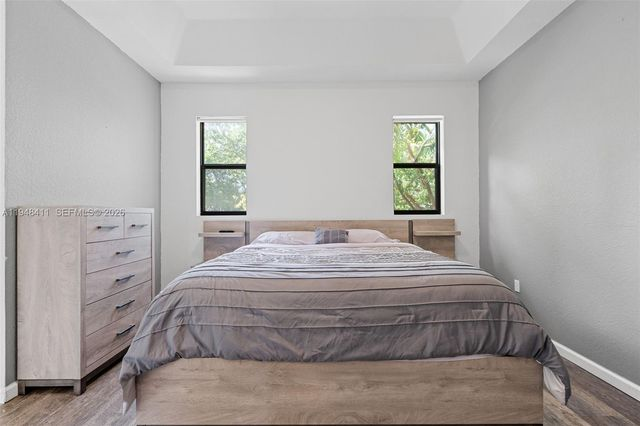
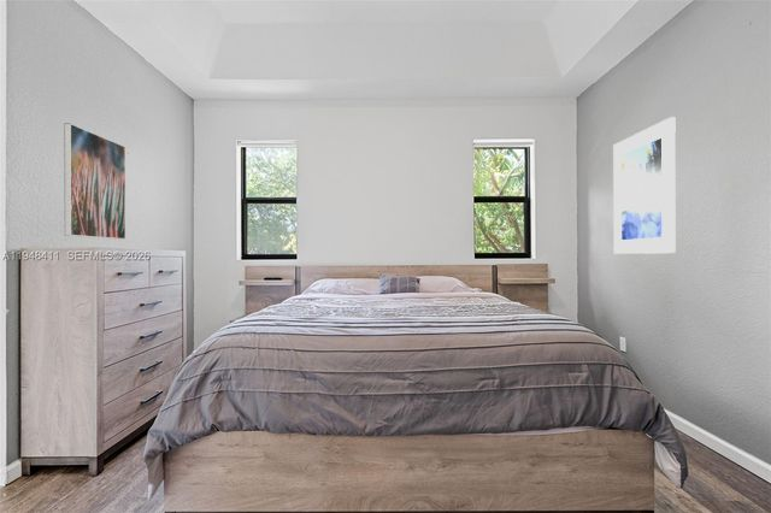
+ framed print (98, 187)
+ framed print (641, 193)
